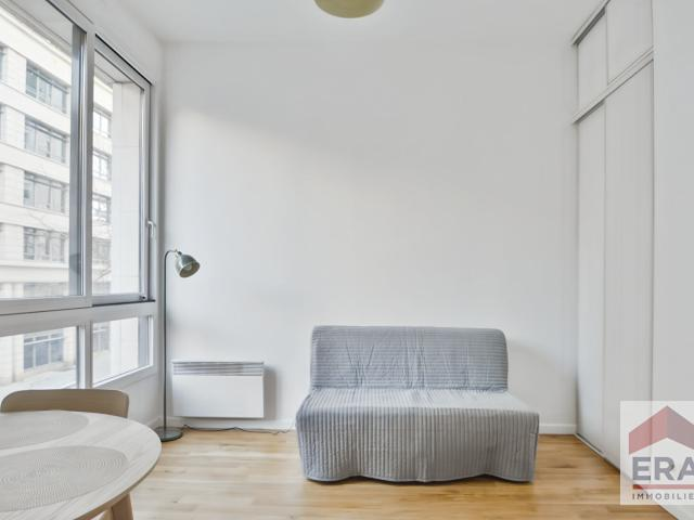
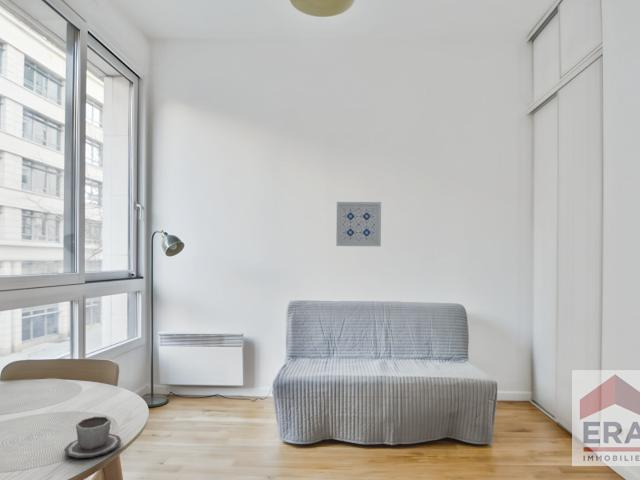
+ cup (93, 434)
+ wall art (358, 224)
